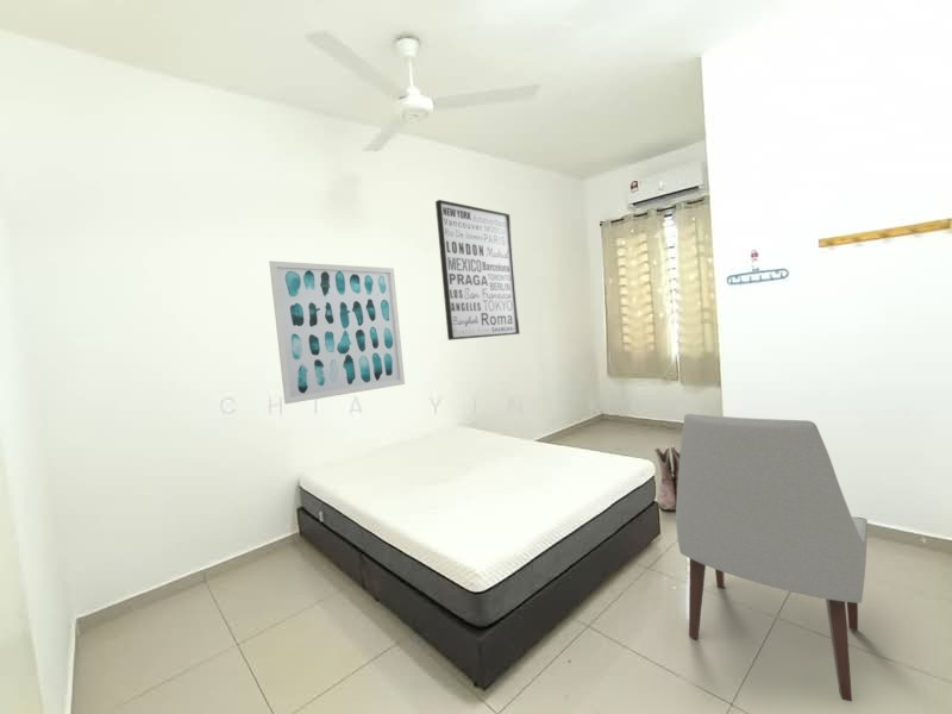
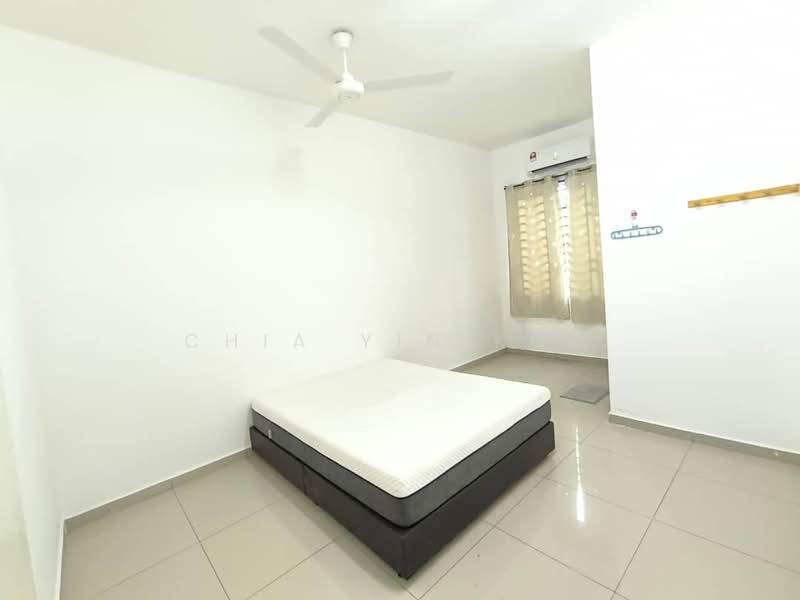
- boots (674, 475)
- chair (764, 522)
- wall art (481, 273)
- wall art (344, 328)
